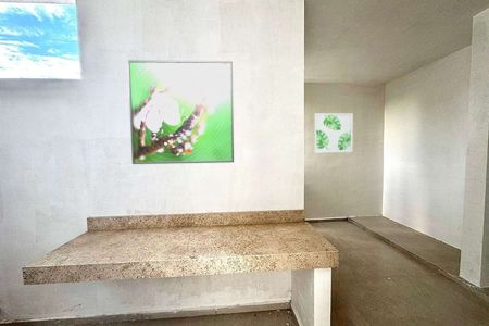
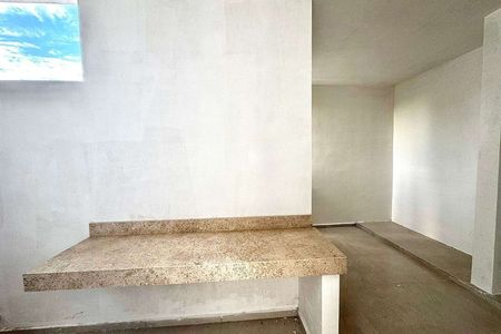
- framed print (181, 112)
- wall art (333, 133)
